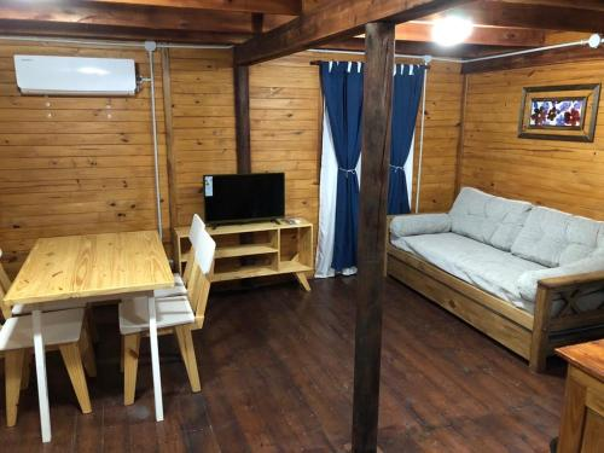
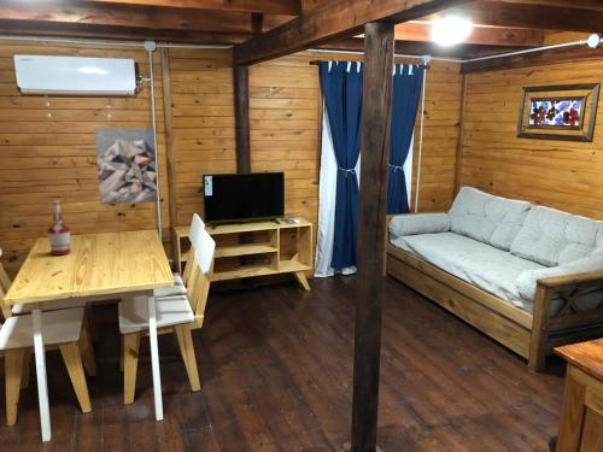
+ alcohol (58, 227)
+ wall art (127, 165)
